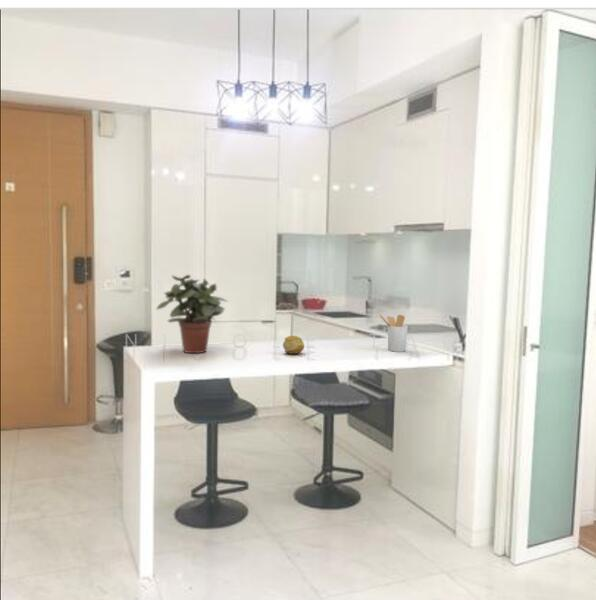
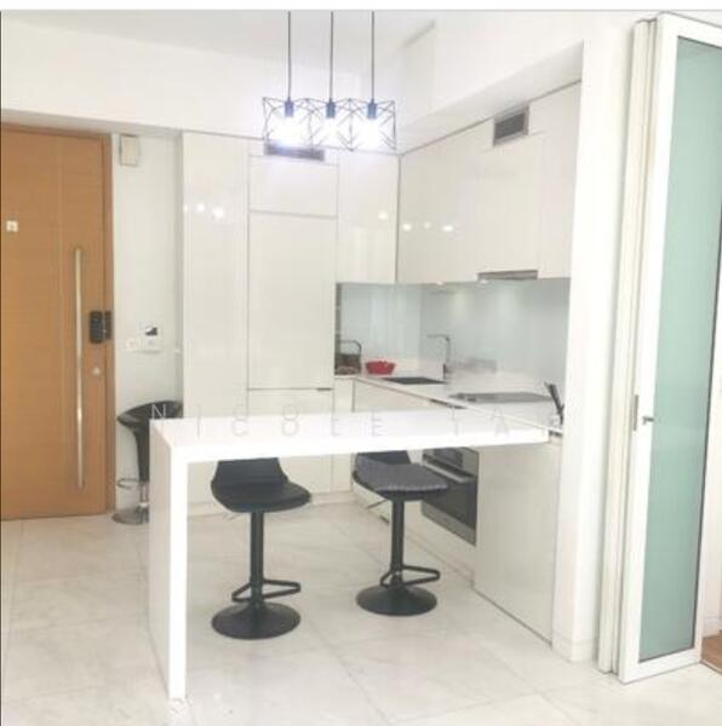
- utensil holder (392, 331)
- potted plant (194, 313)
- fruit (293, 344)
